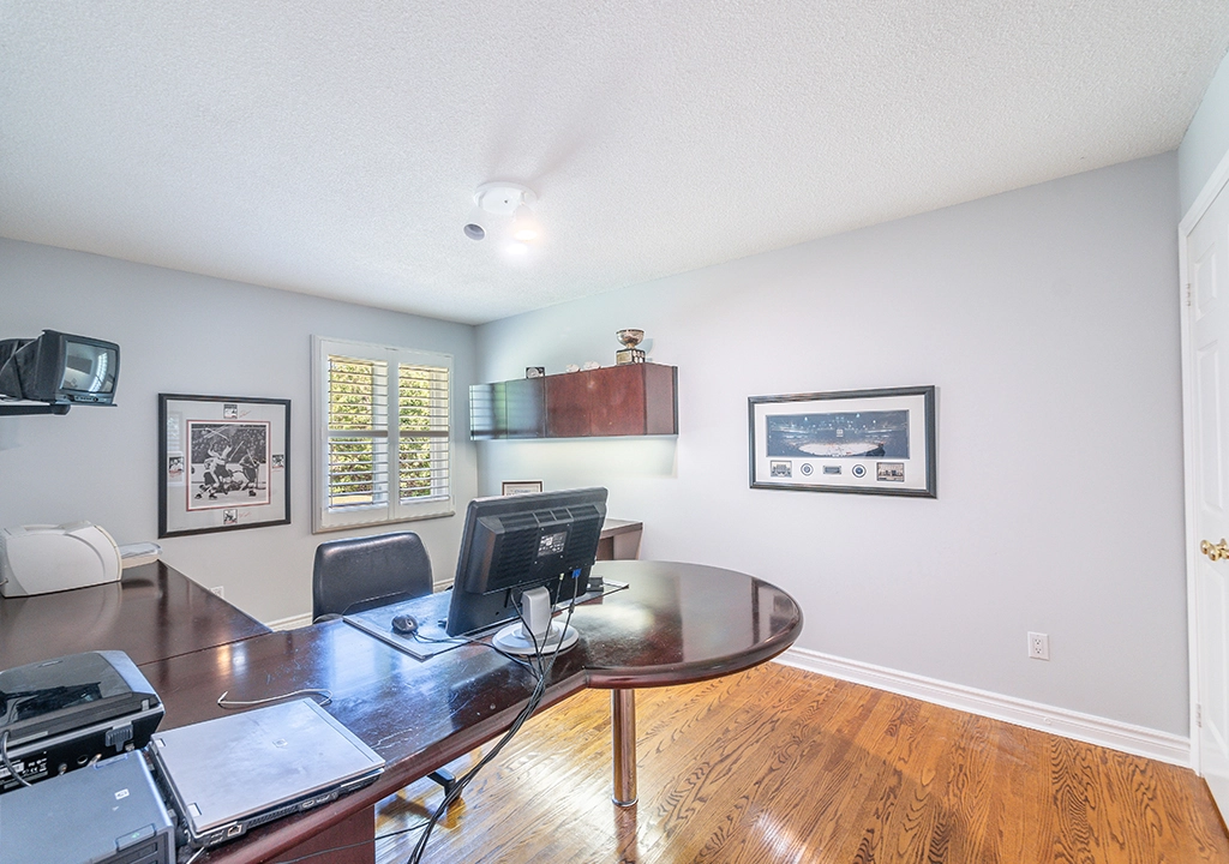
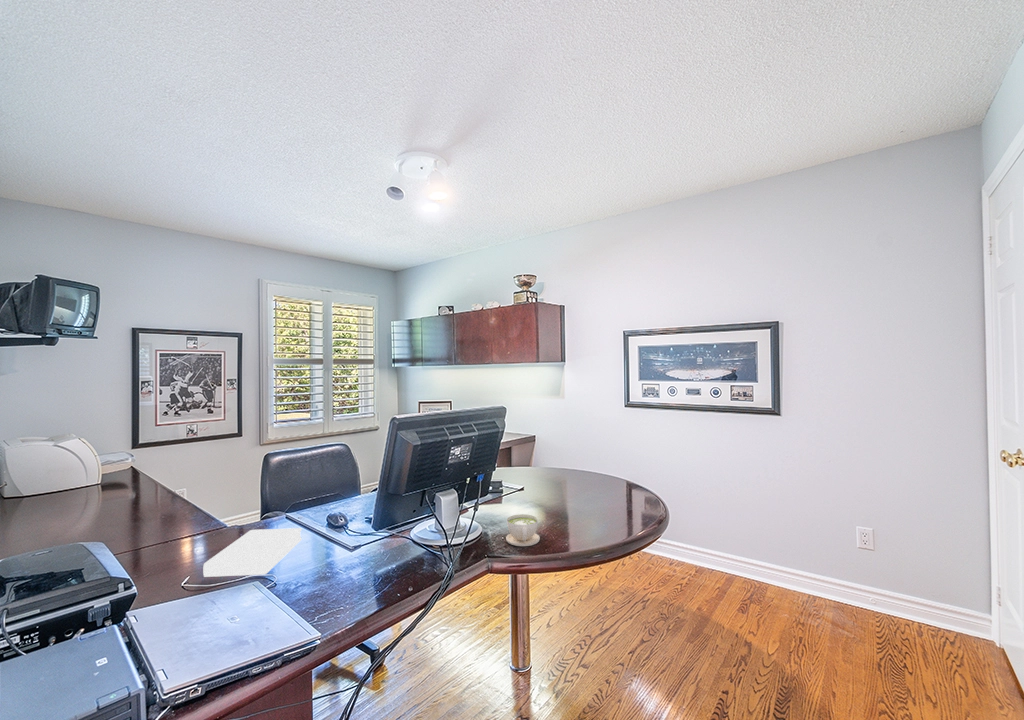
+ bible (257, 550)
+ coffee cup (523, 530)
